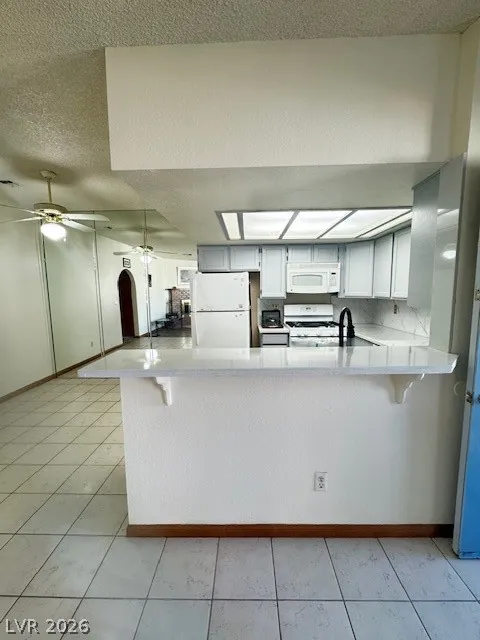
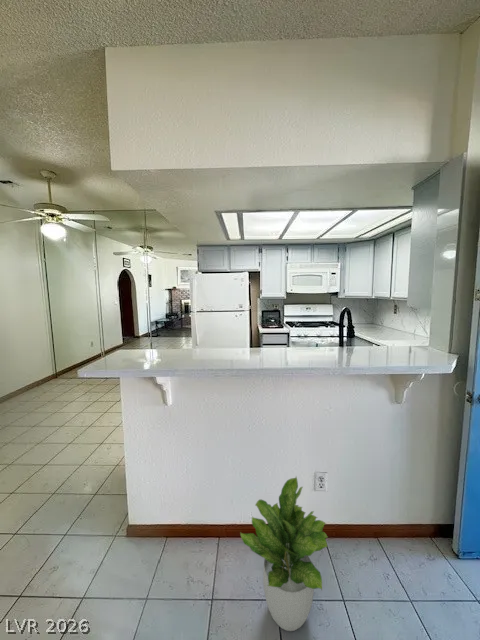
+ potted plant (286, 552)
